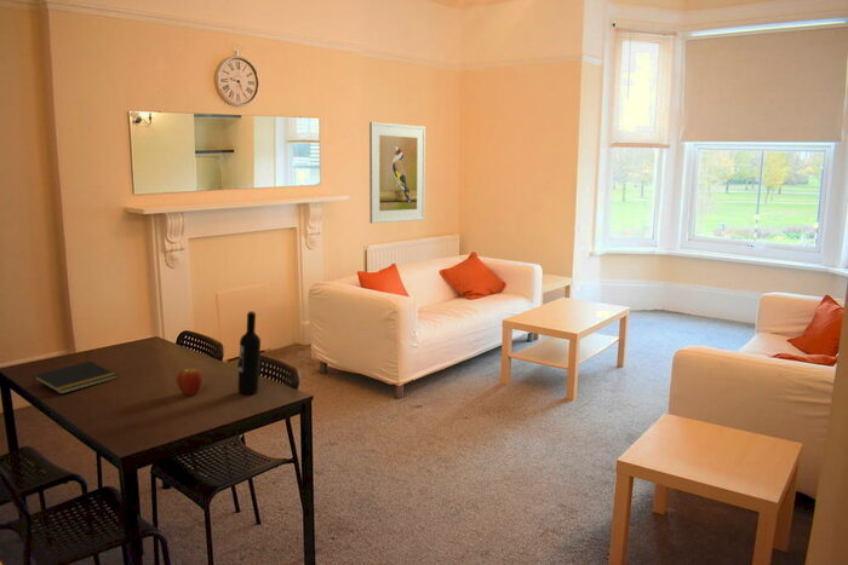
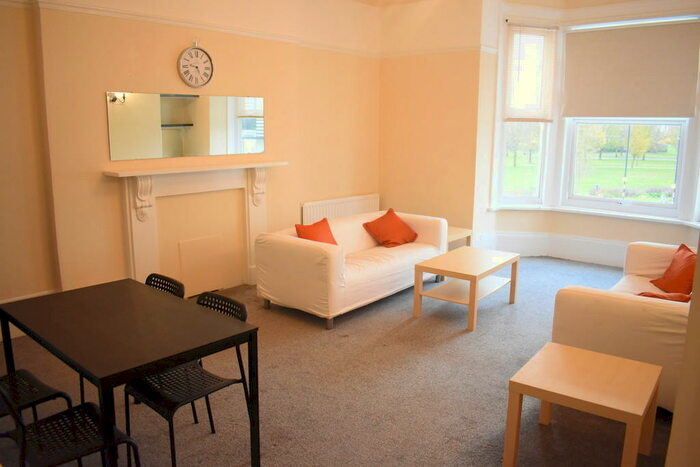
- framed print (397, 173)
- wine bottle (248, 352)
- fruit (190, 380)
- notepad (76, 376)
